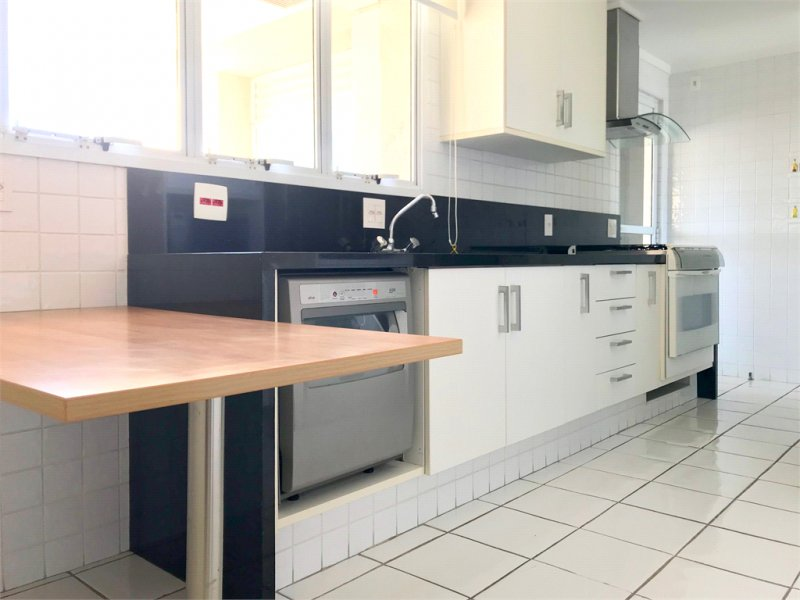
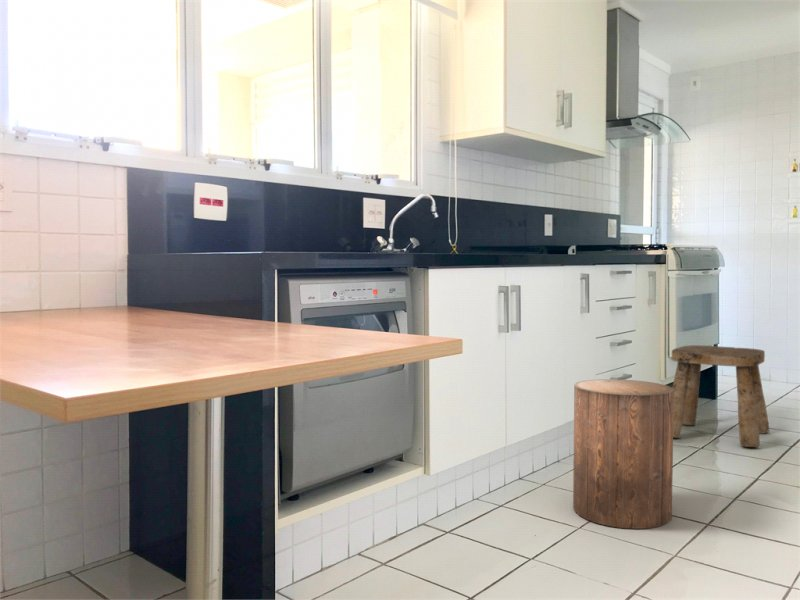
+ stool (622, 449)
+ stool (698, 392)
